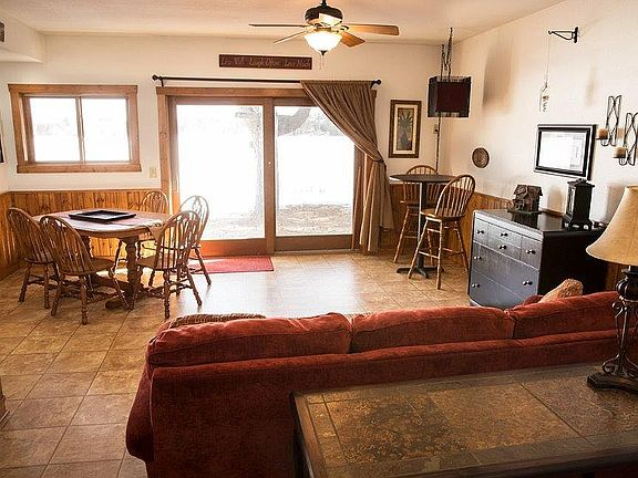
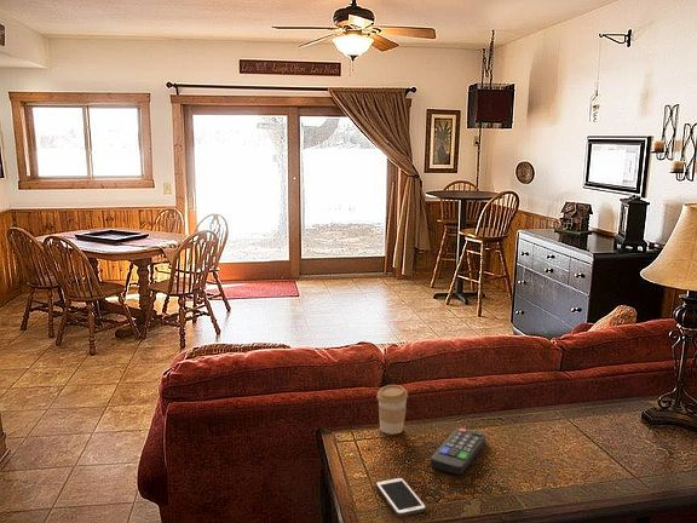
+ cell phone (399, 495)
+ remote control (459, 449)
+ coffee cup (391, 408)
